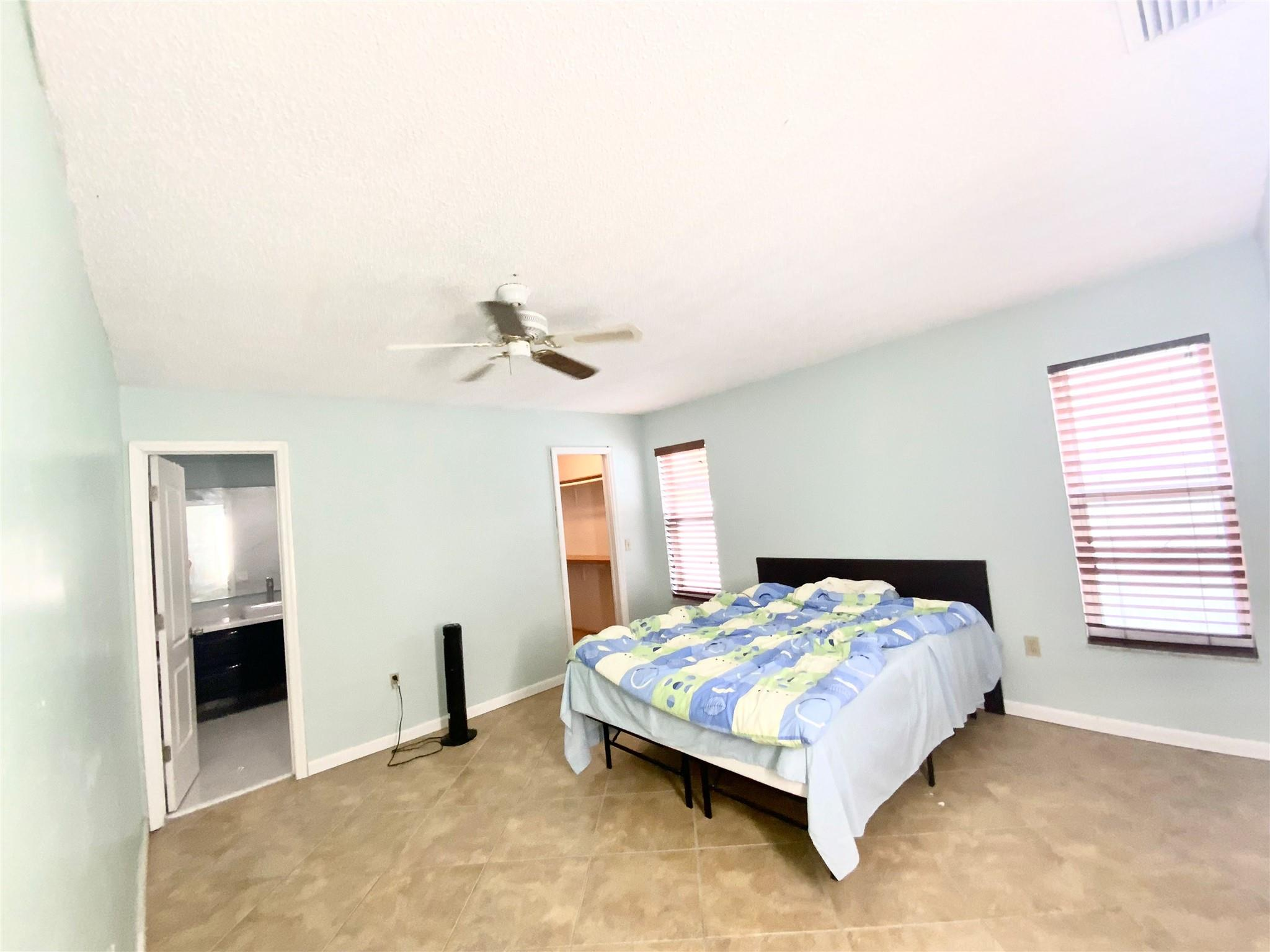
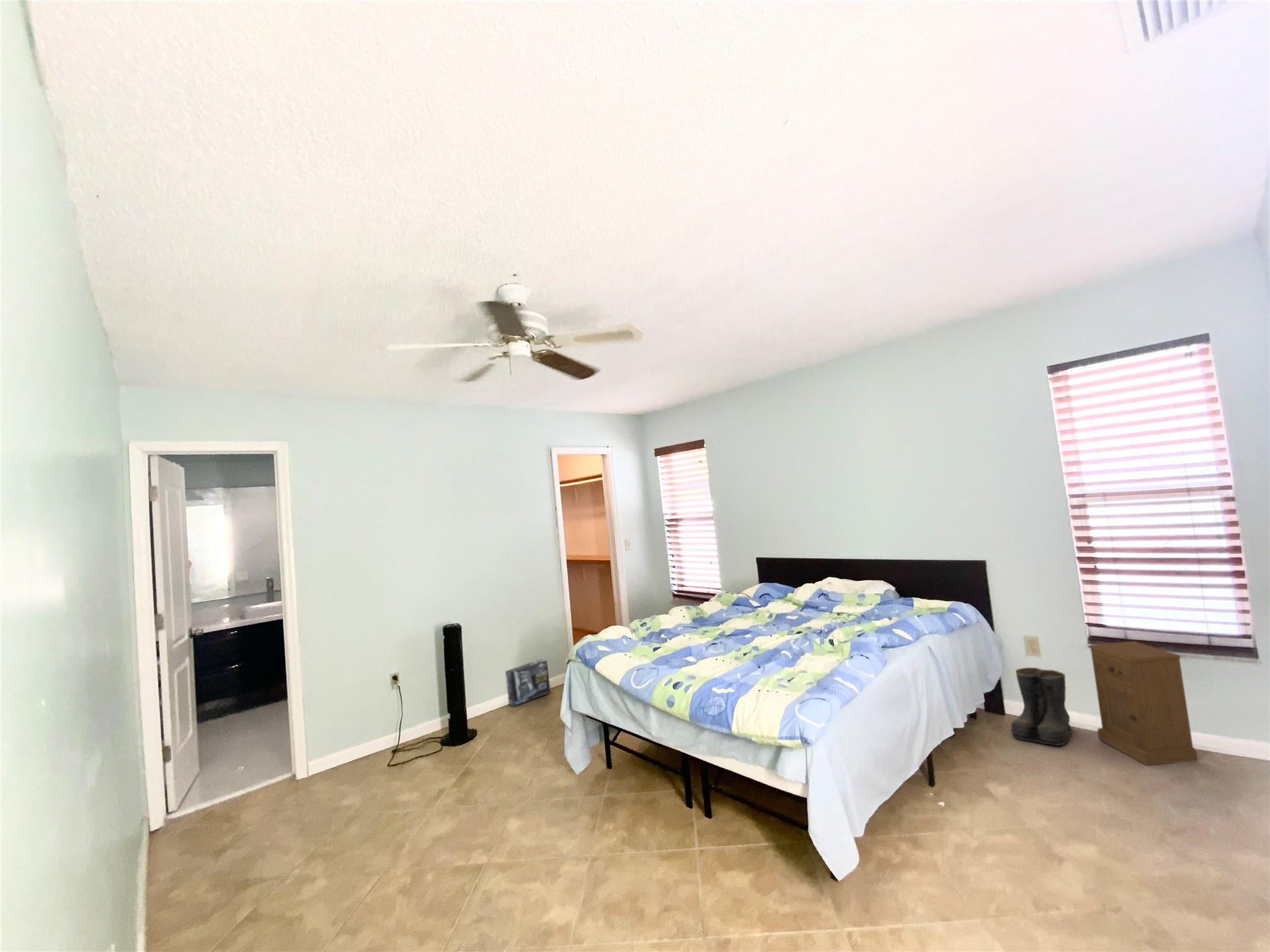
+ box (528, 682)
+ boots (1039, 703)
+ nightstand (1138, 699)
